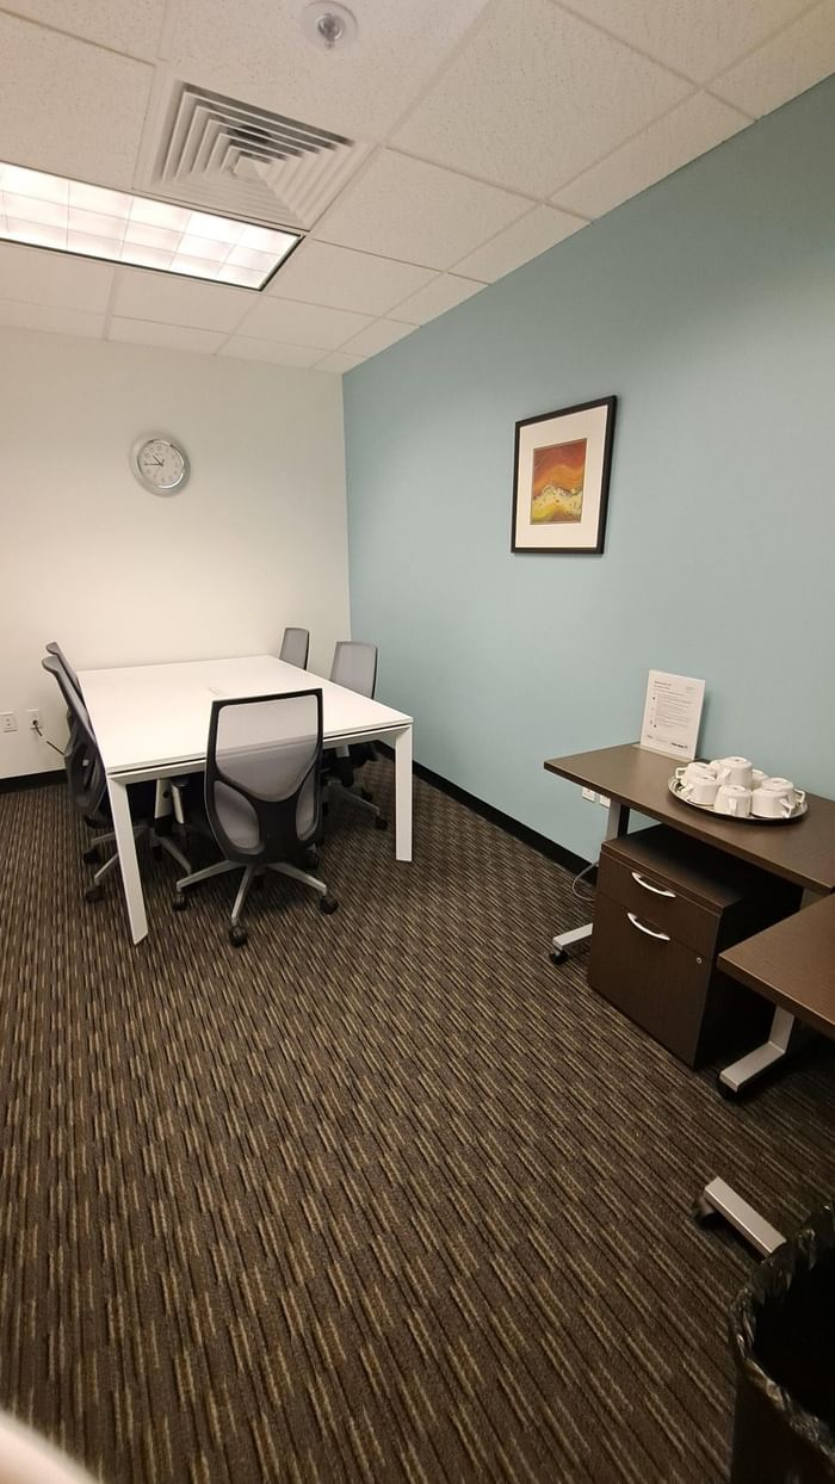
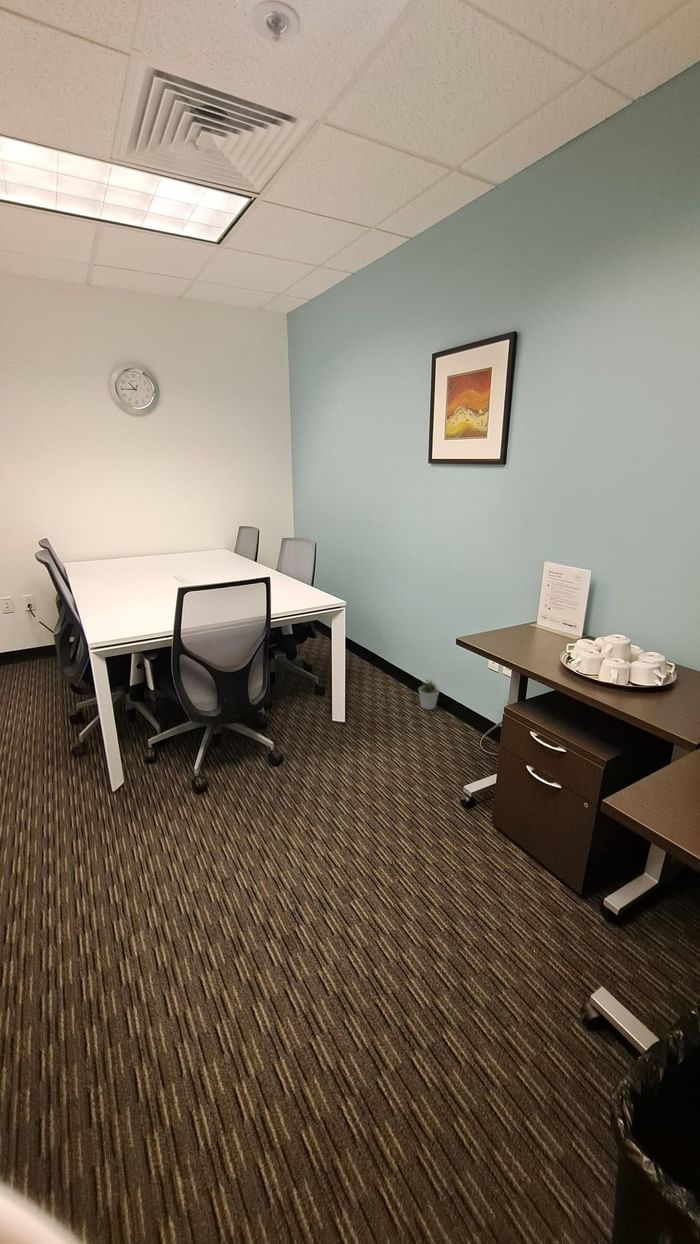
+ potted plant (428, 692)
